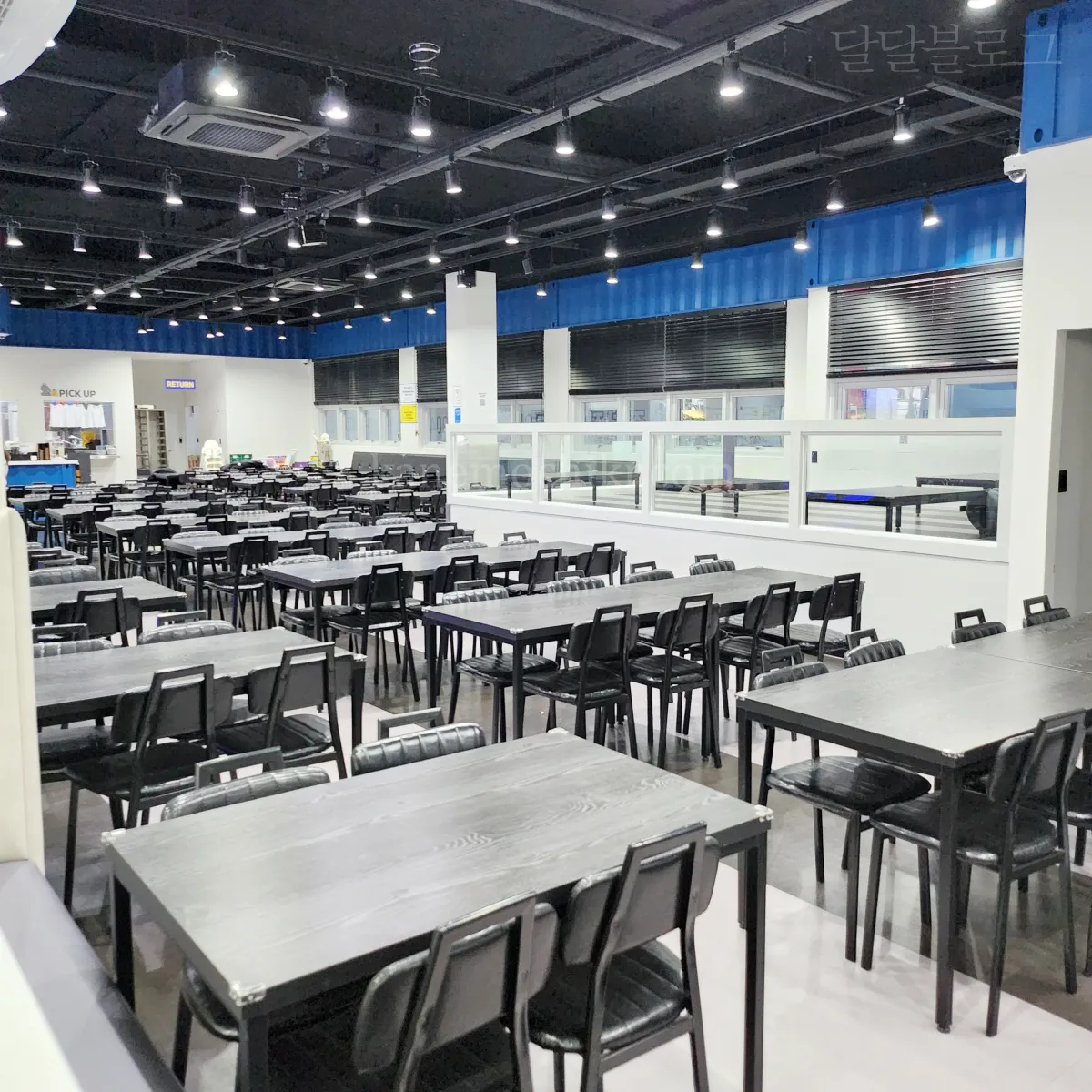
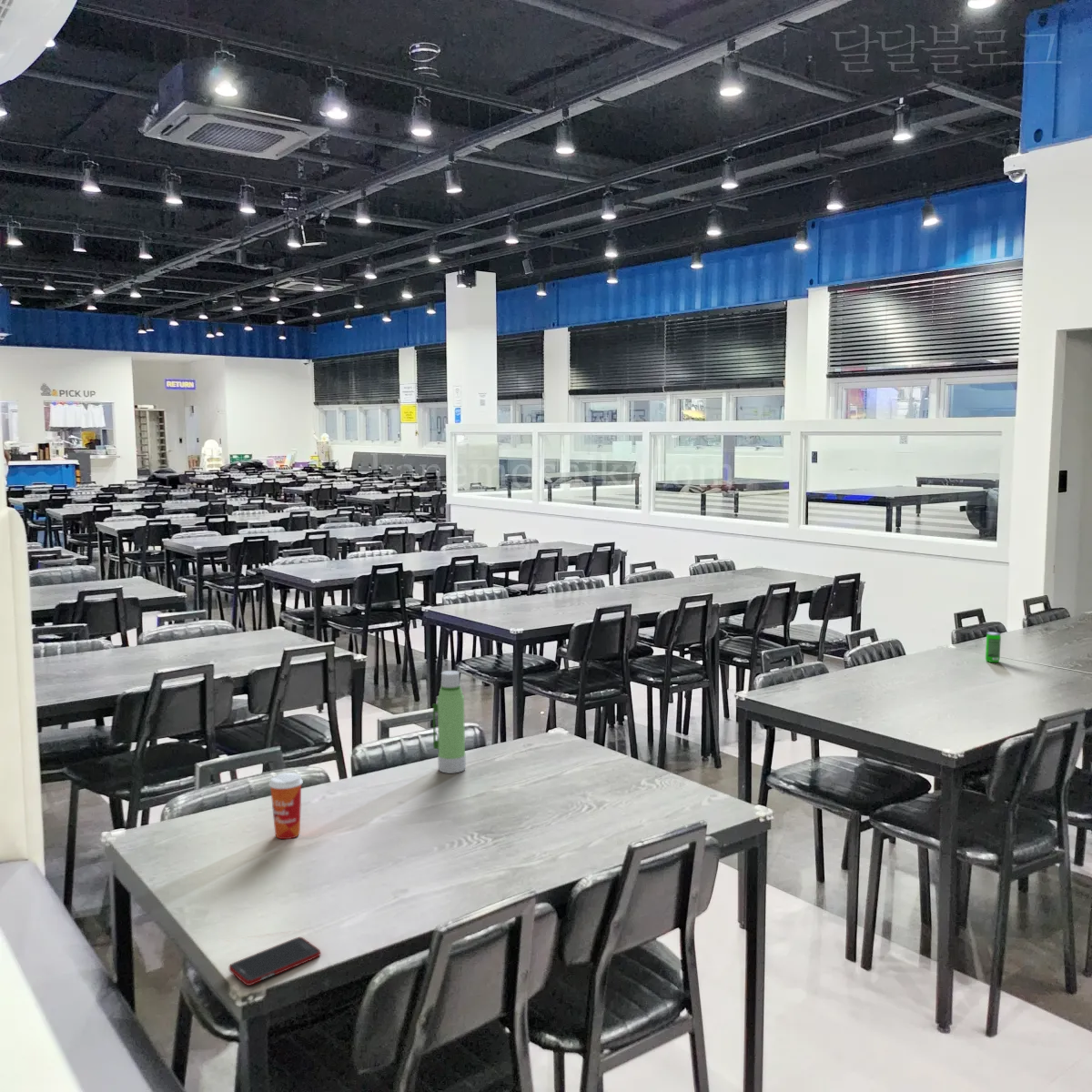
+ water bottle (450, 721)
+ cell phone (275, 960)
+ paper cup (287, 805)
+ beverage can (993, 647)
